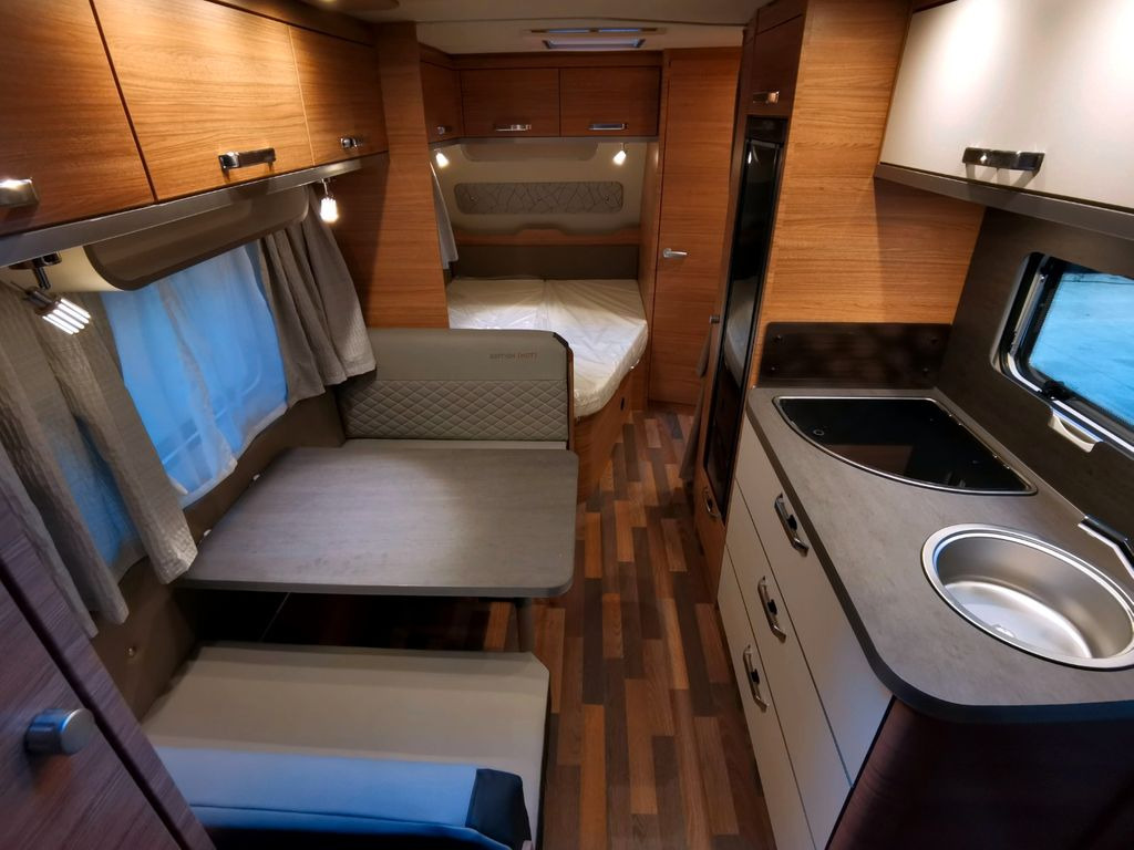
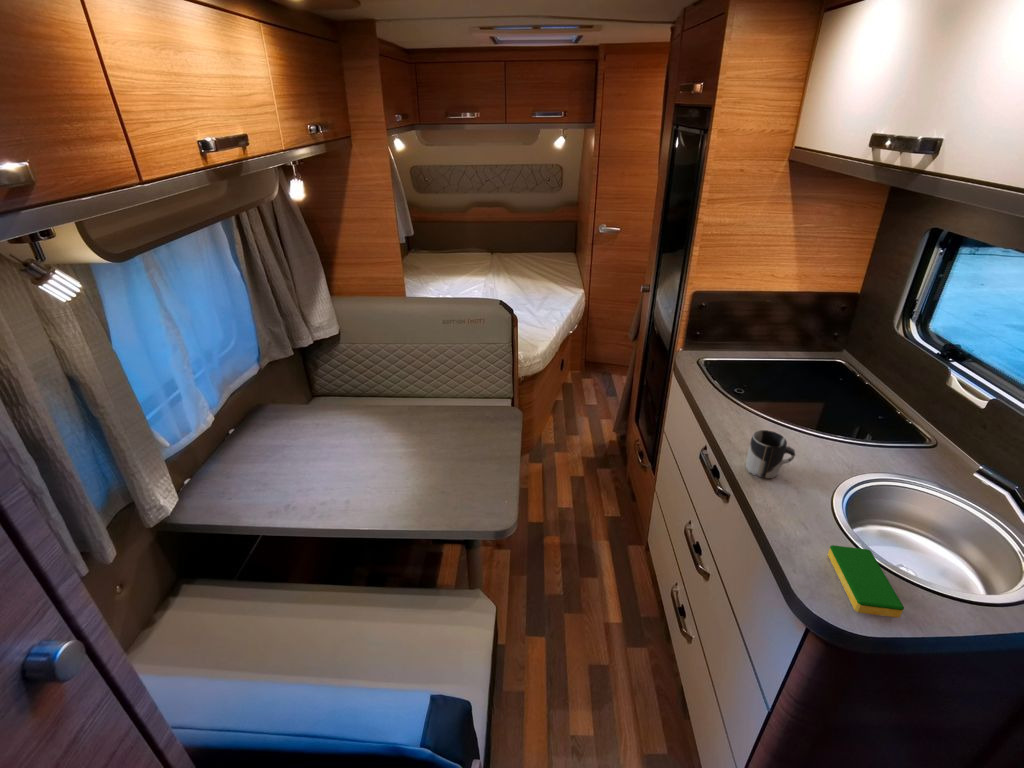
+ dish sponge (863, 579)
+ cup (771, 455)
